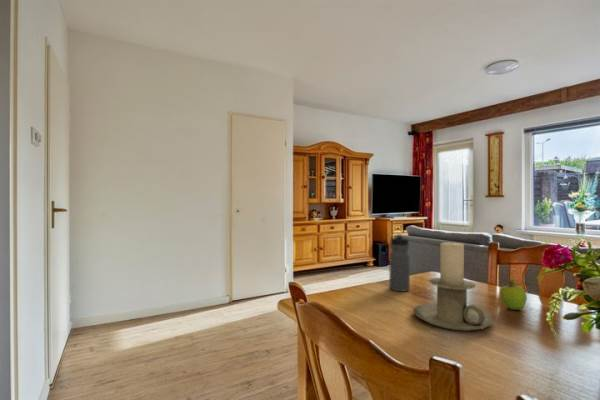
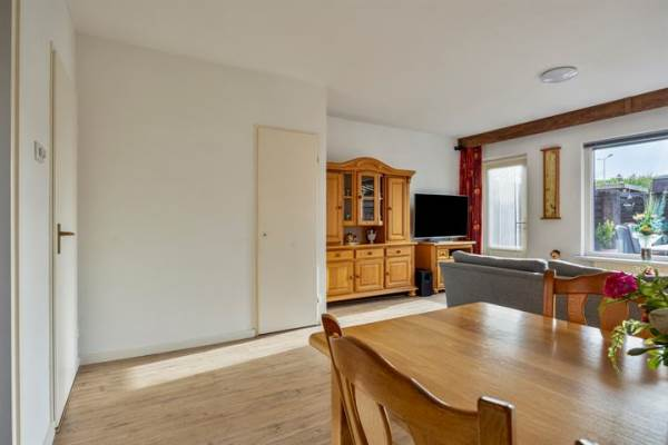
- fruit (513, 294)
- water bottle (399, 261)
- candle holder (451, 281)
